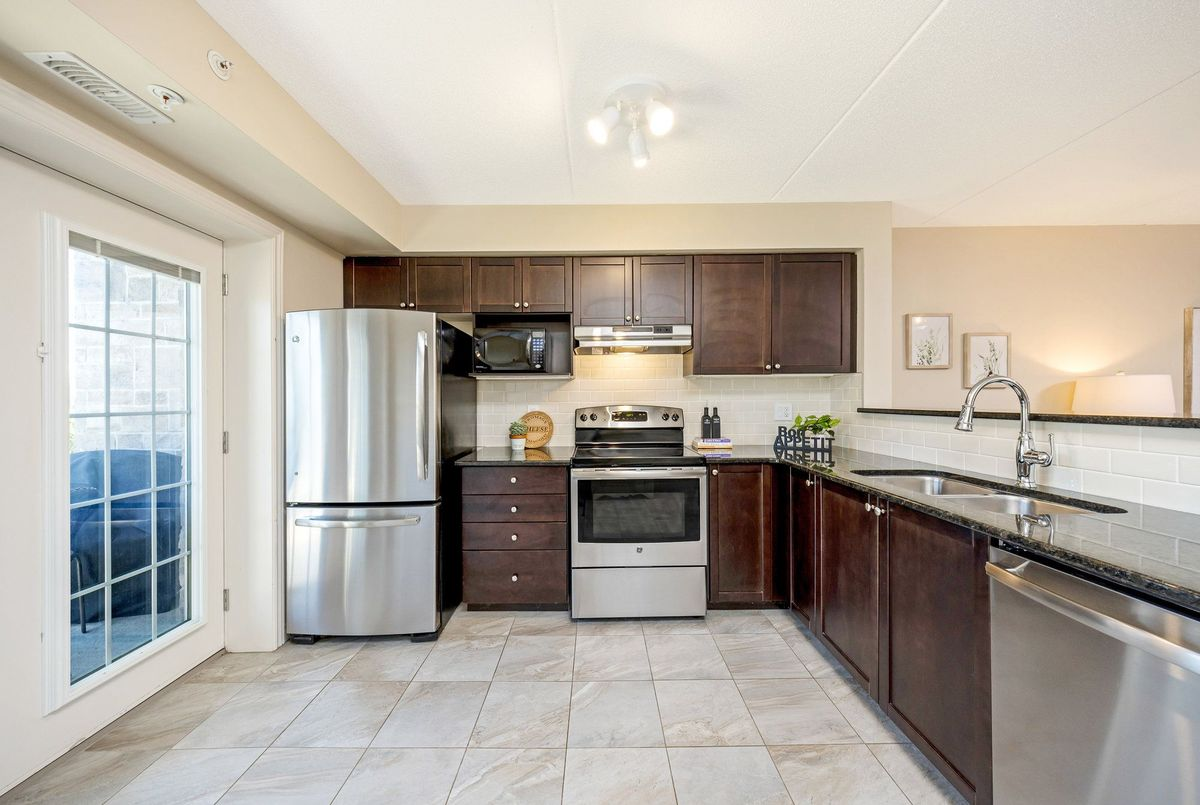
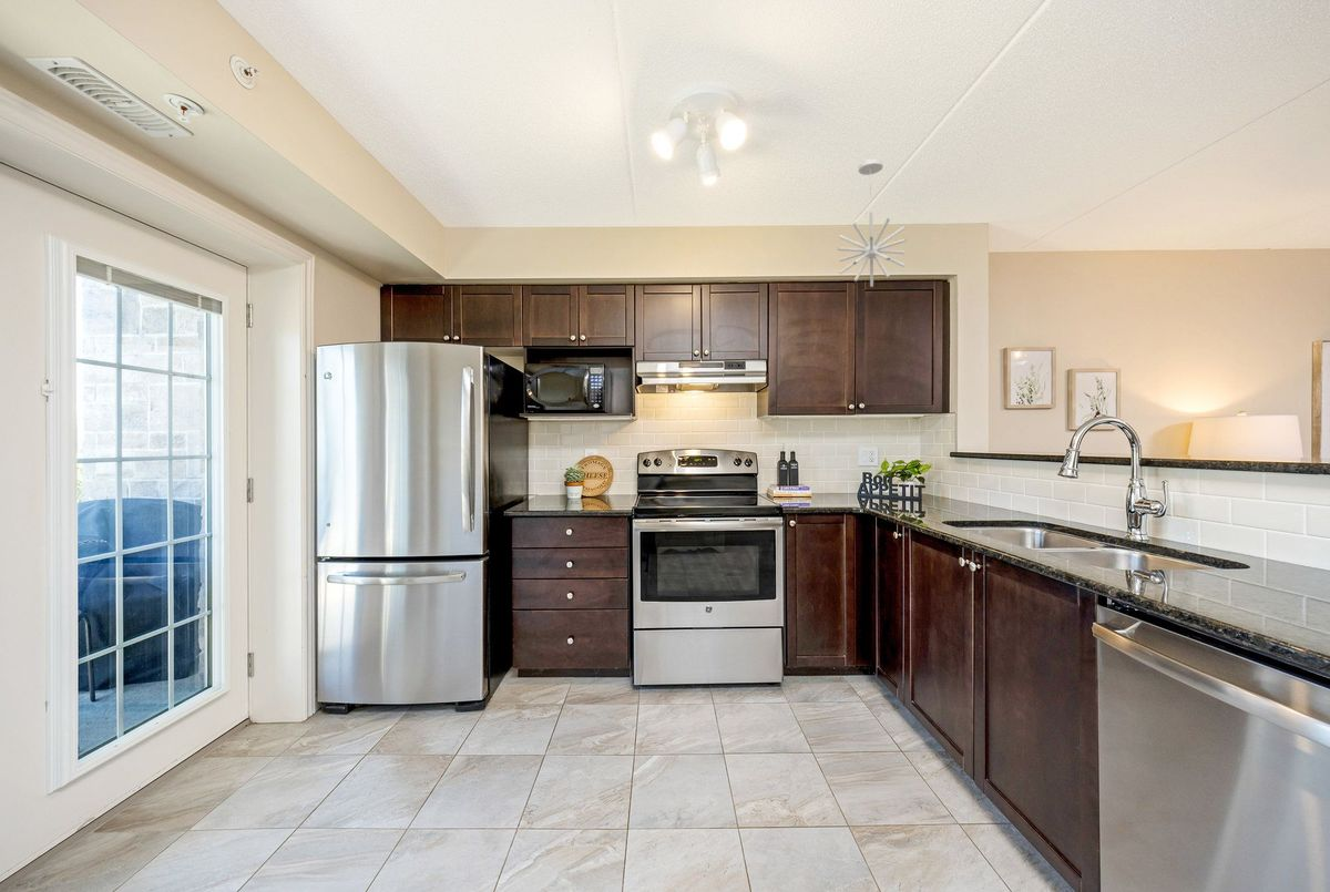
+ pendant light (871, 223)
